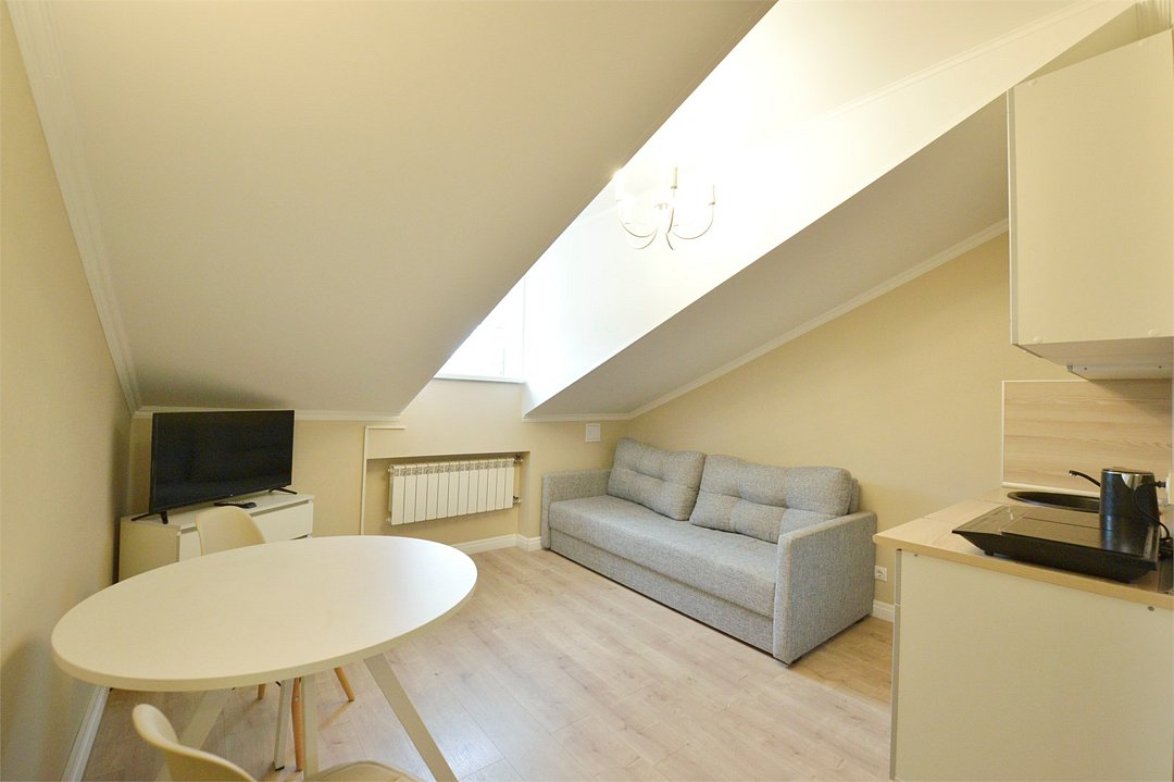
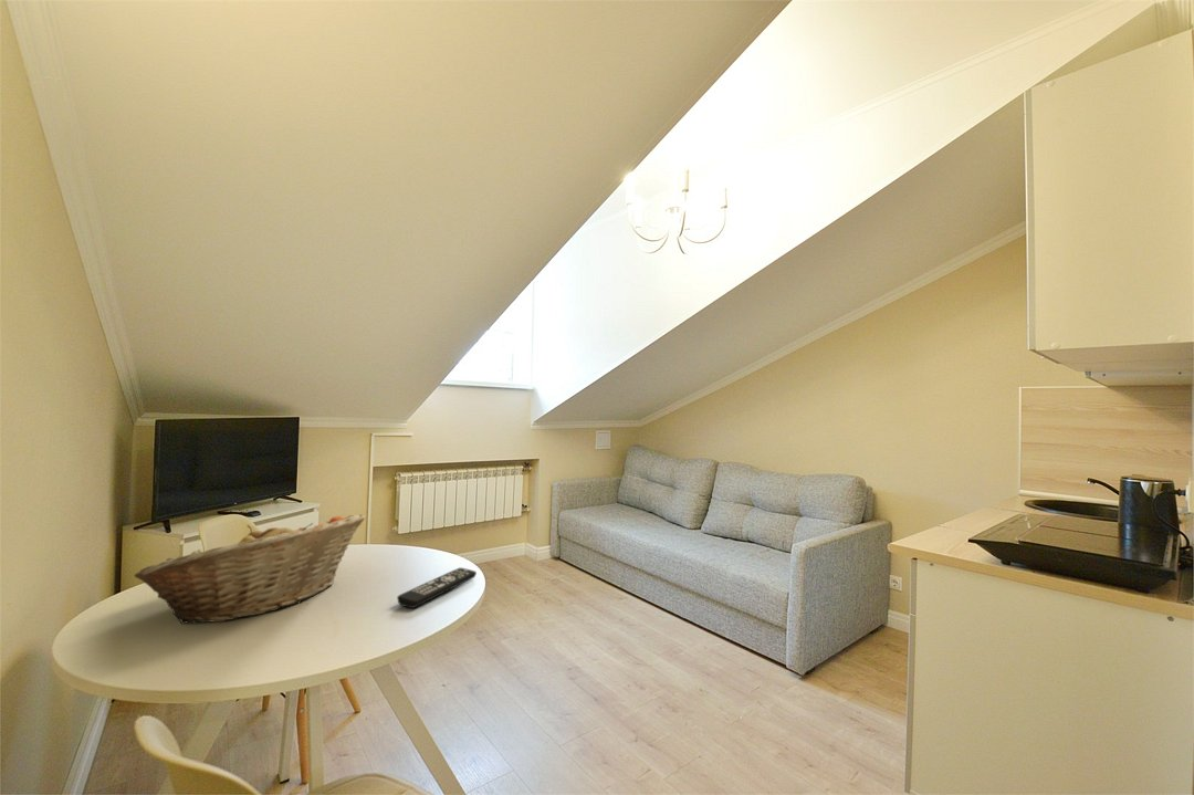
+ fruit basket (265, 557)
+ remote control (439, 586)
